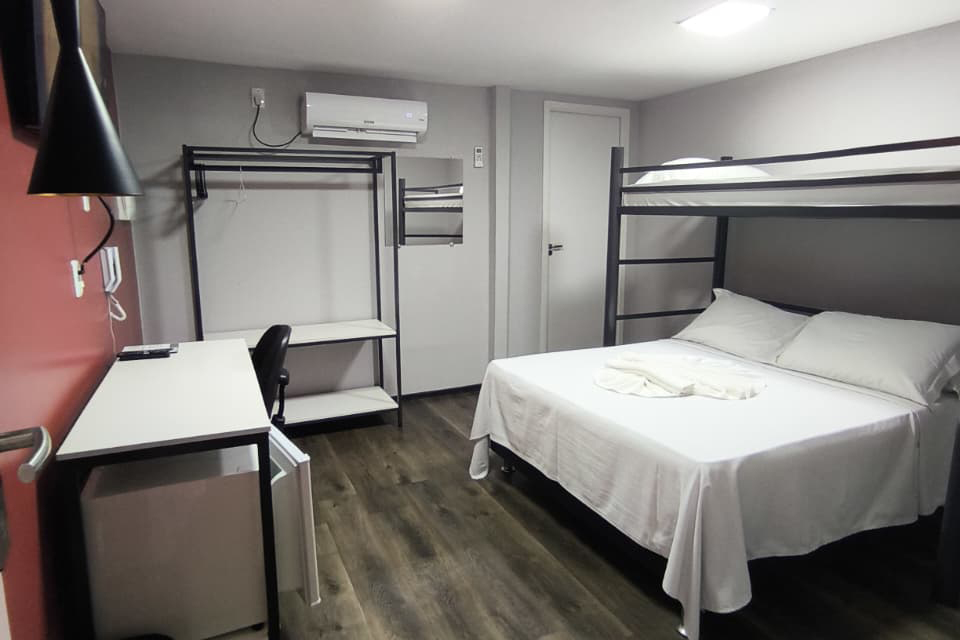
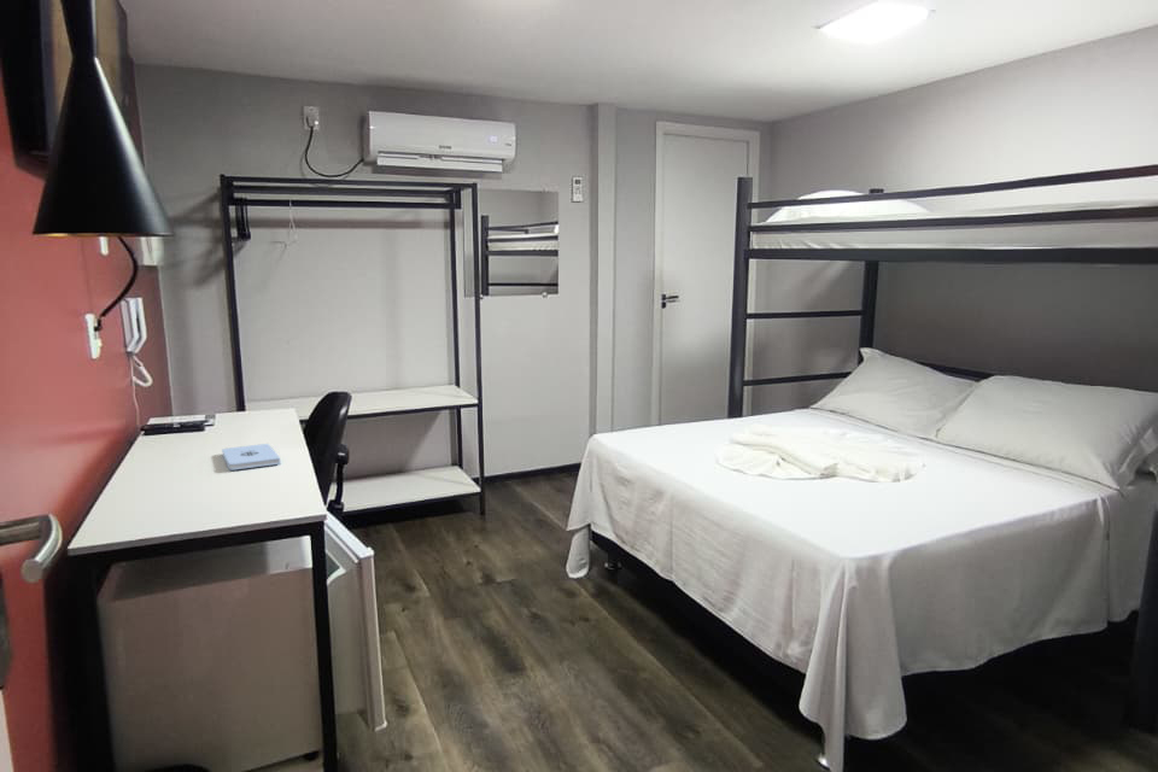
+ notepad (250, 456)
